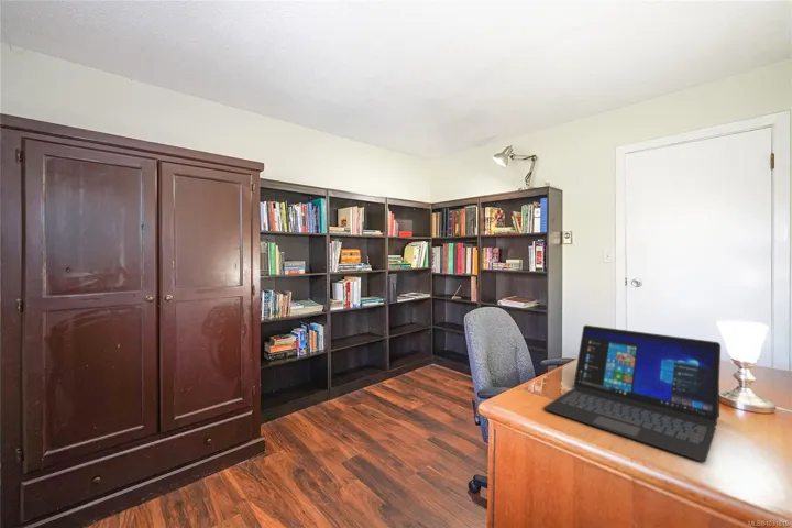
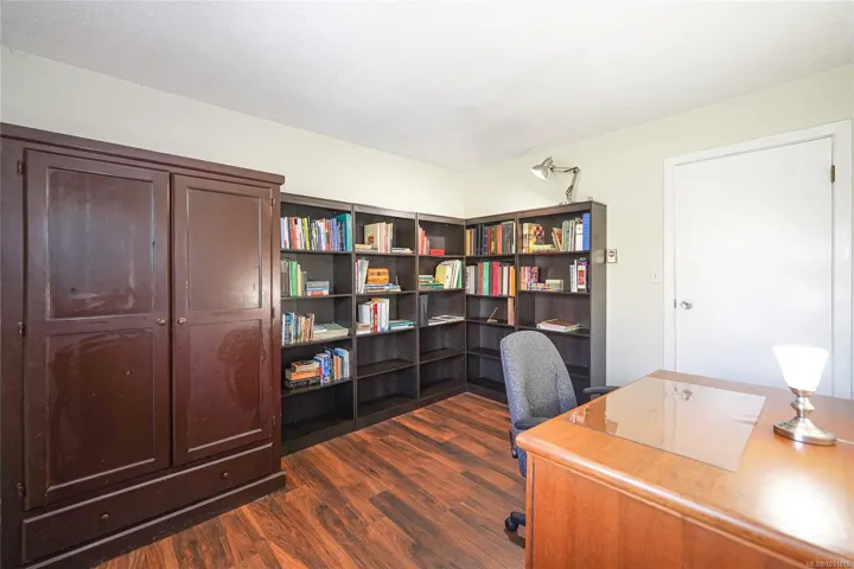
- laptop (629, 376)
